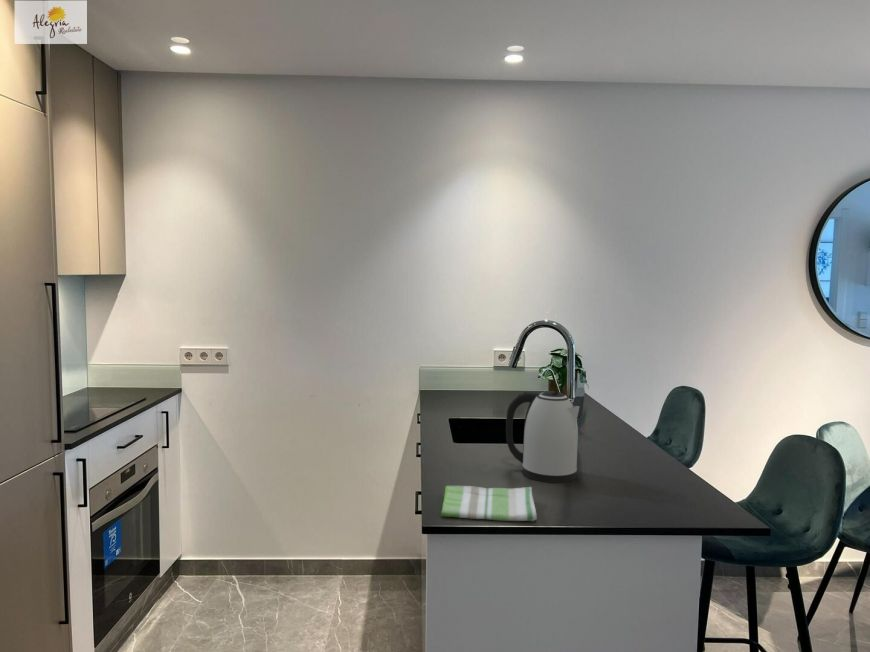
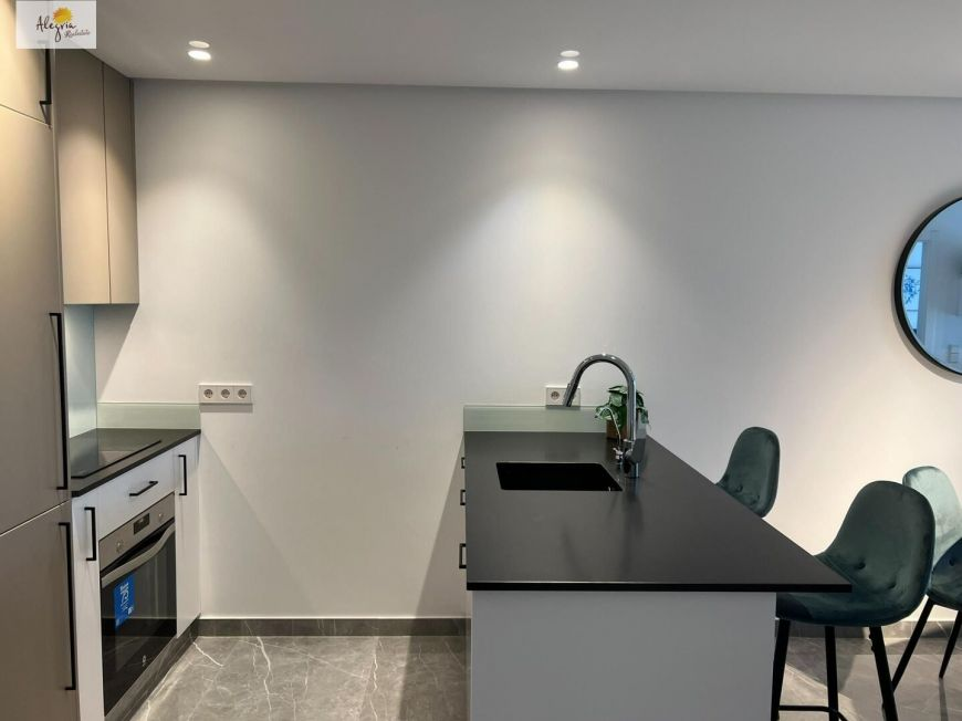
- dish towel (488, 501)
- kettle (541, 431)
